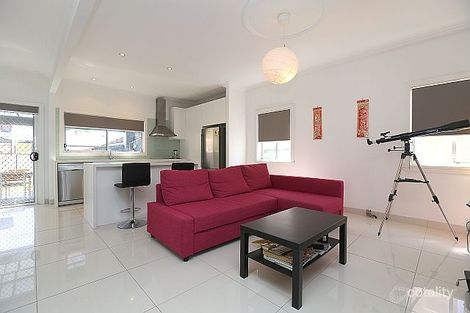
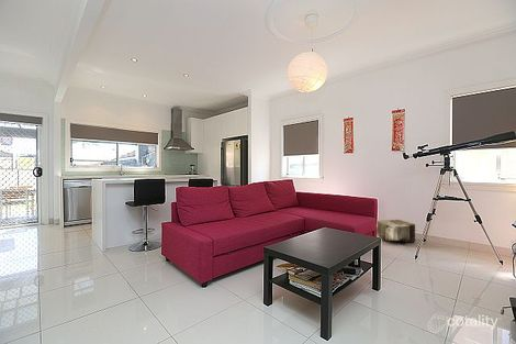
+ pouf (395, 231)
